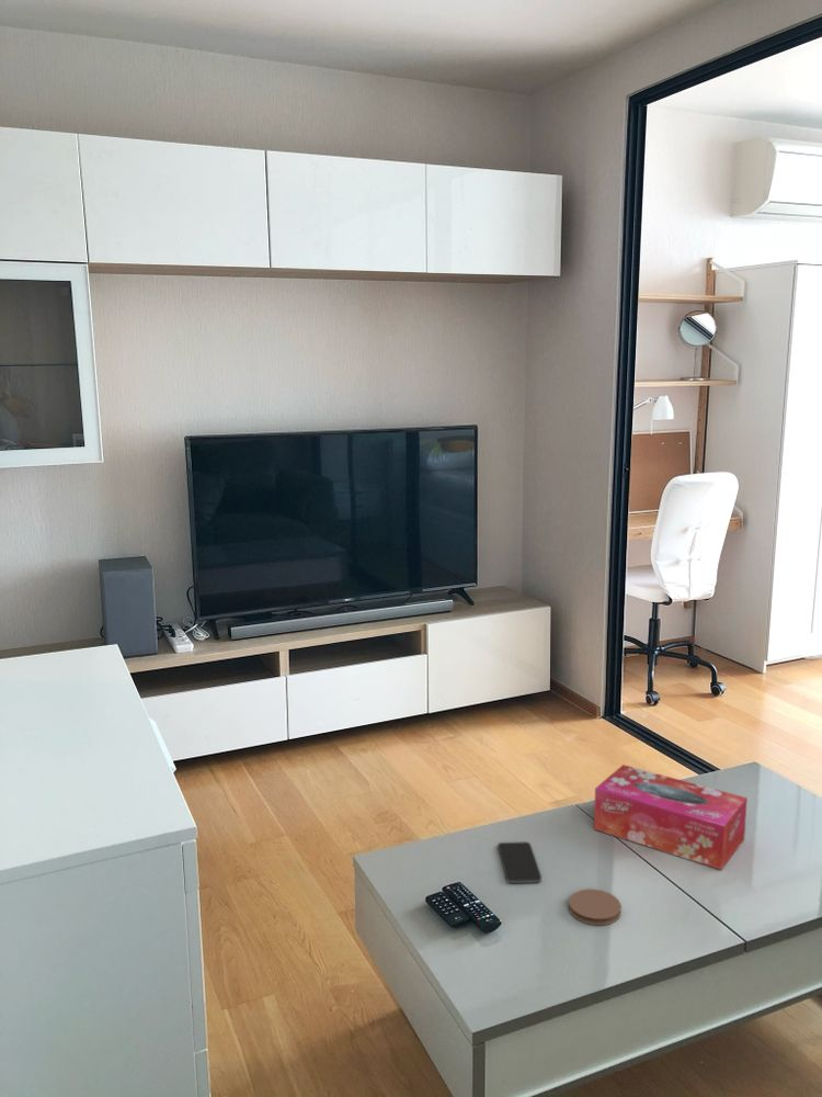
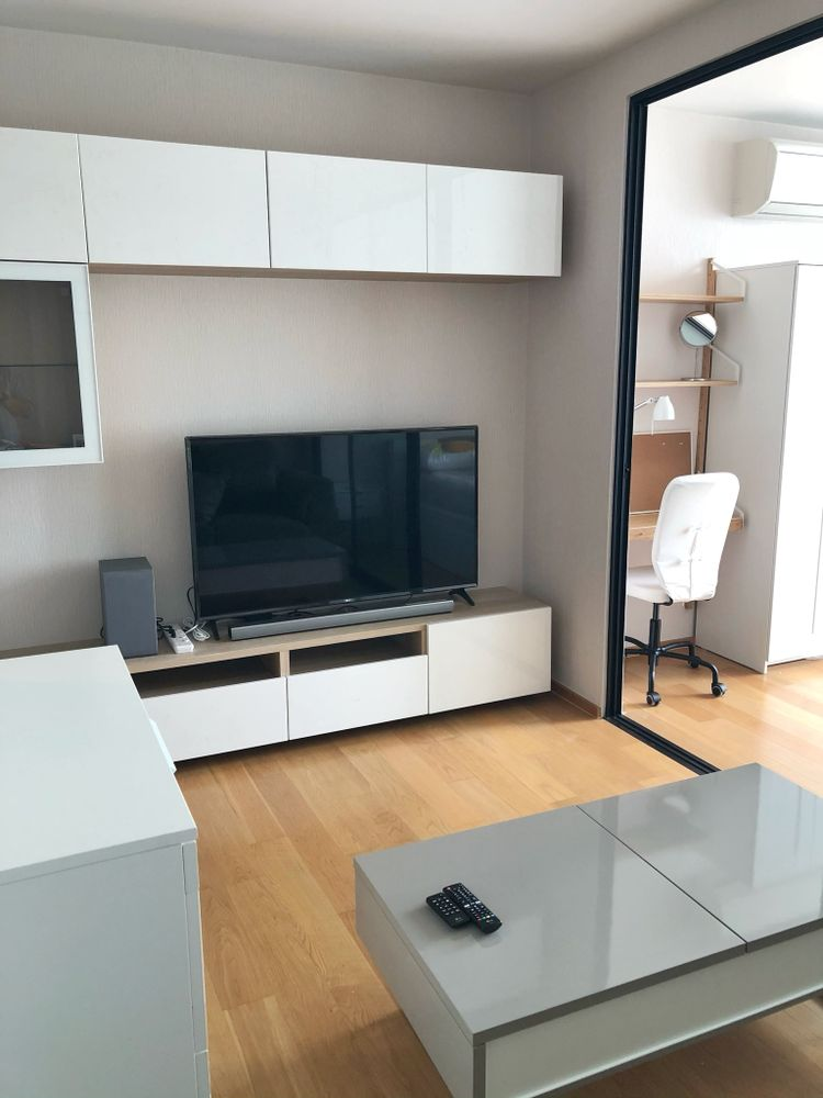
- tissue box (669, 813)
- coaster (594, 906)
- smartphone (518, 861)
